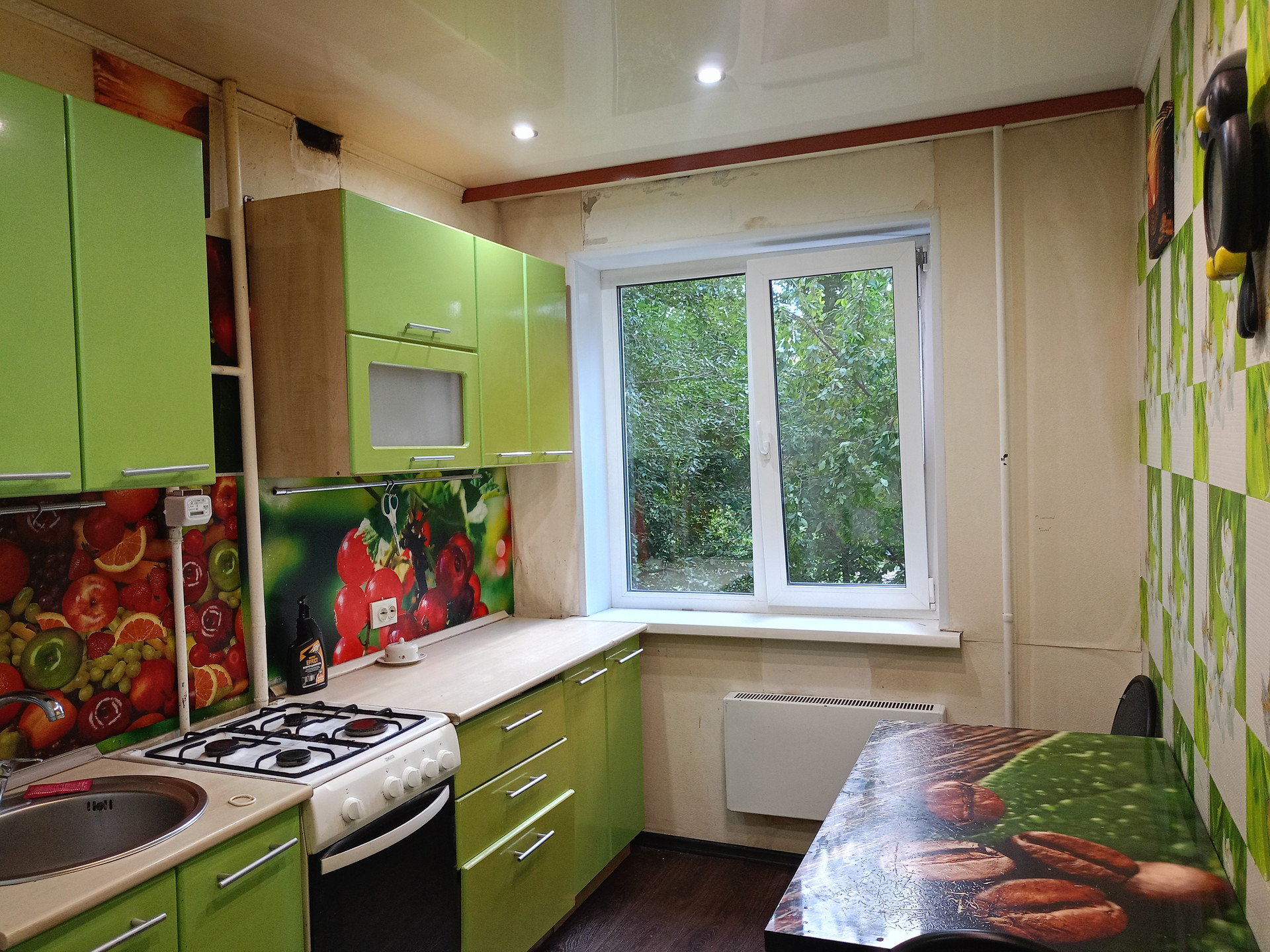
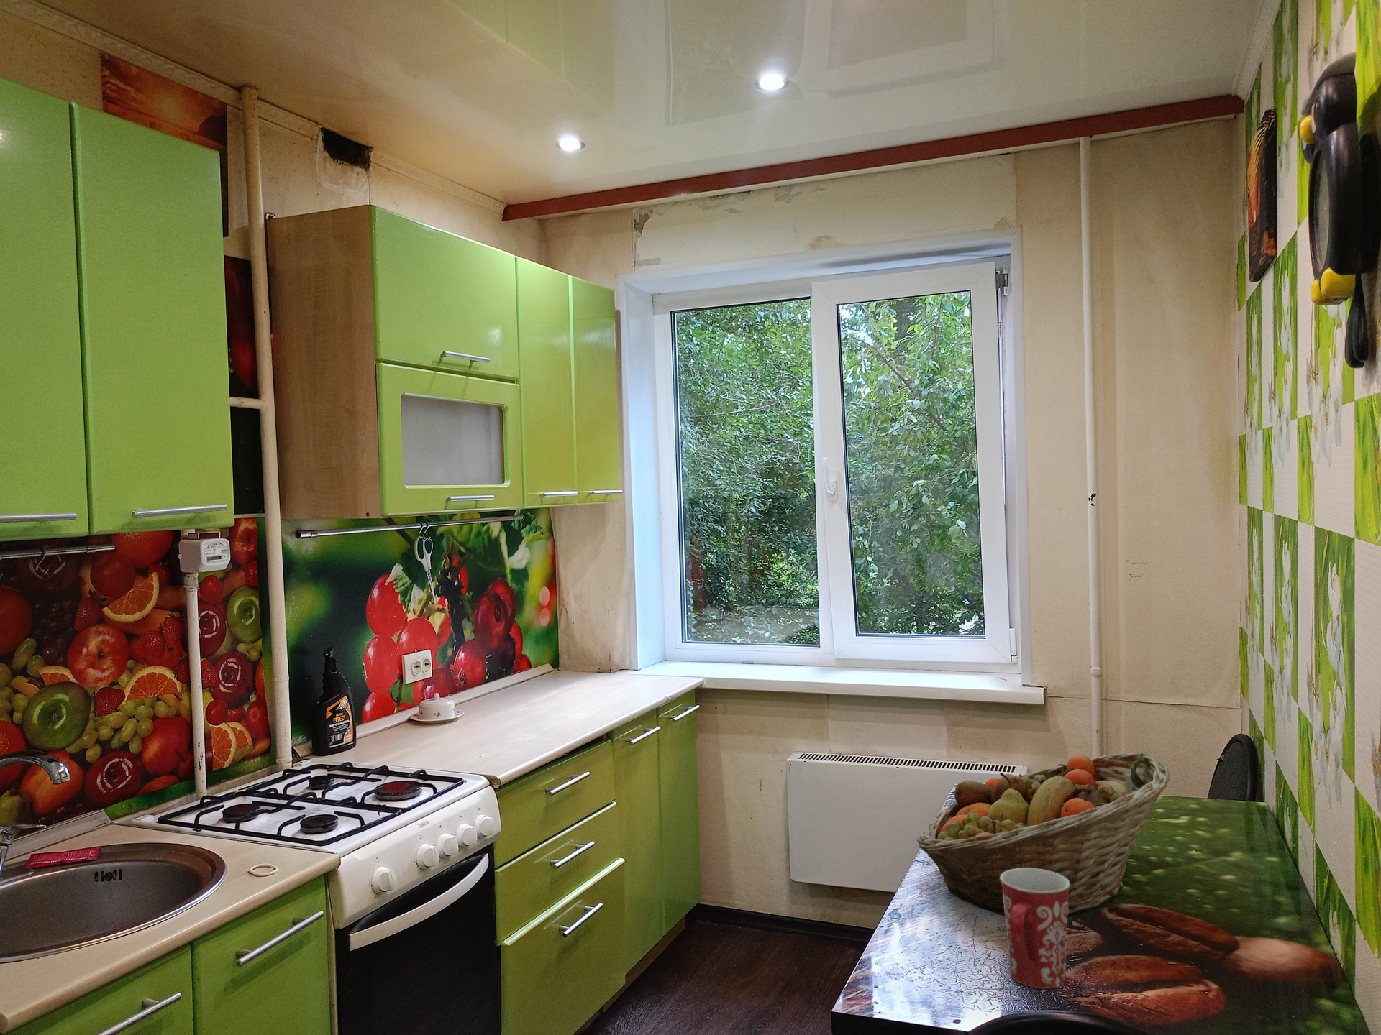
+ fruit basket (1043, 822)
+ mug (1031, 932)
